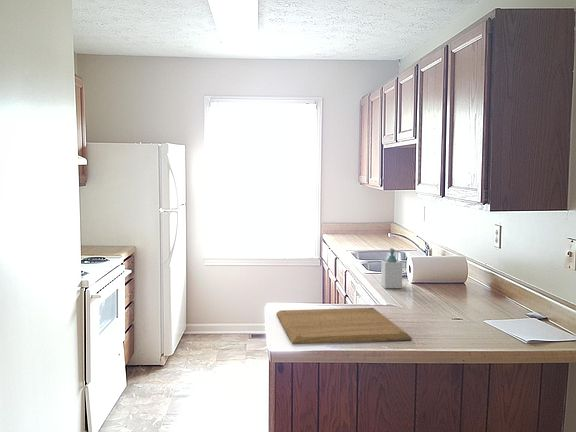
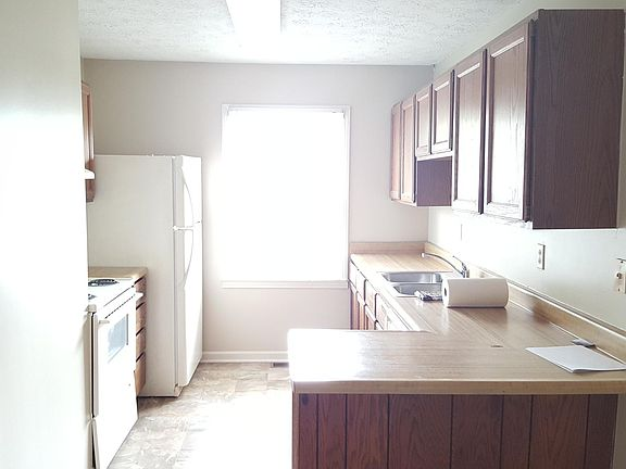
- chopping board (338, 323)
- soap bottle (391, 267)
